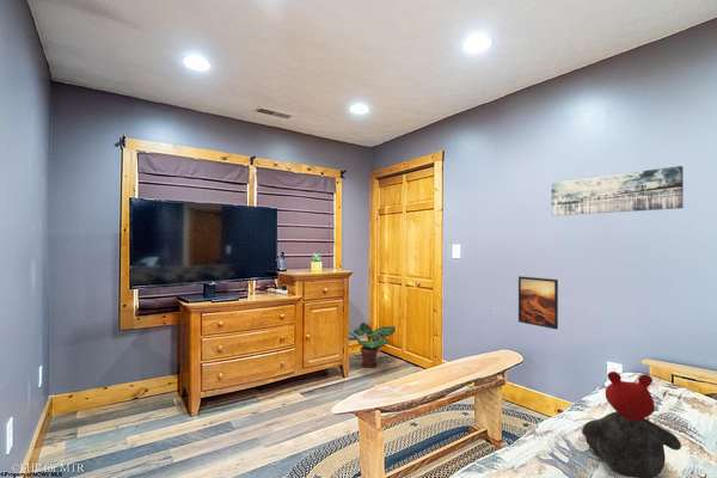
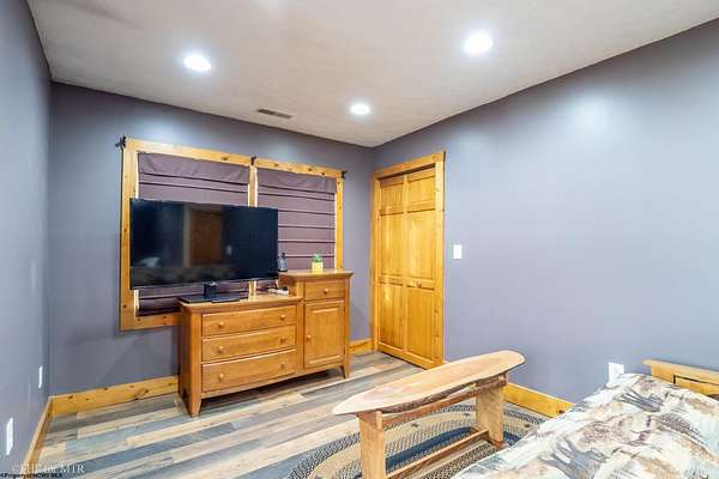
- wall art (608, 194)
- teddy bear (623, 416)
- potted plant (372, 342)
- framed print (537, 301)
